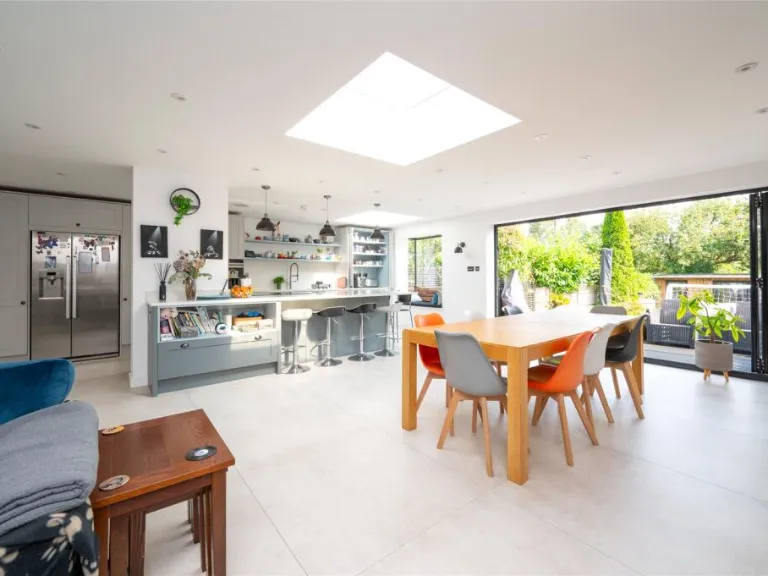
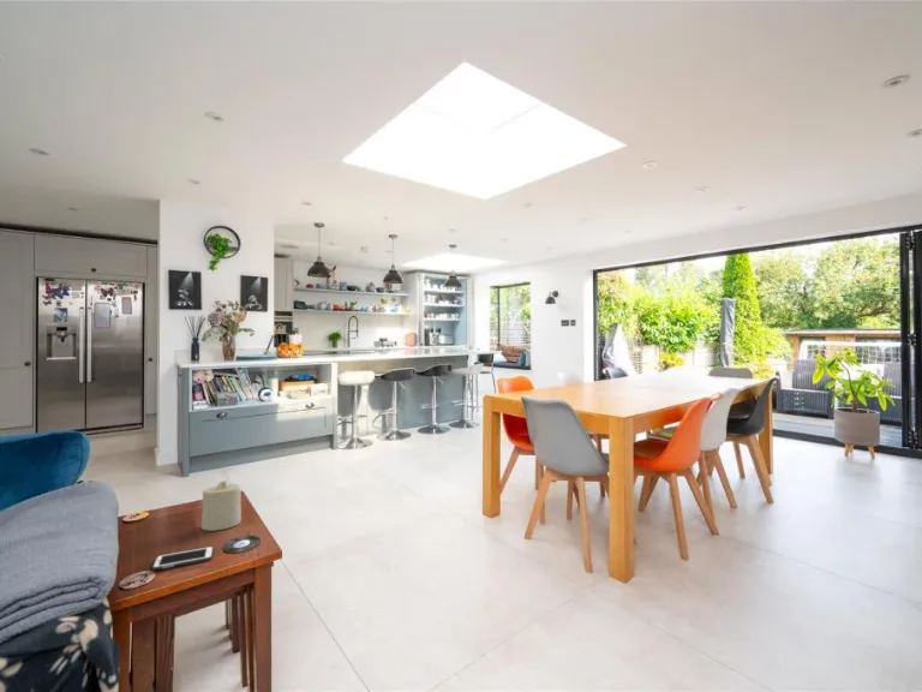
+ cell phone (184, 557)
+ candle (221, 502)
